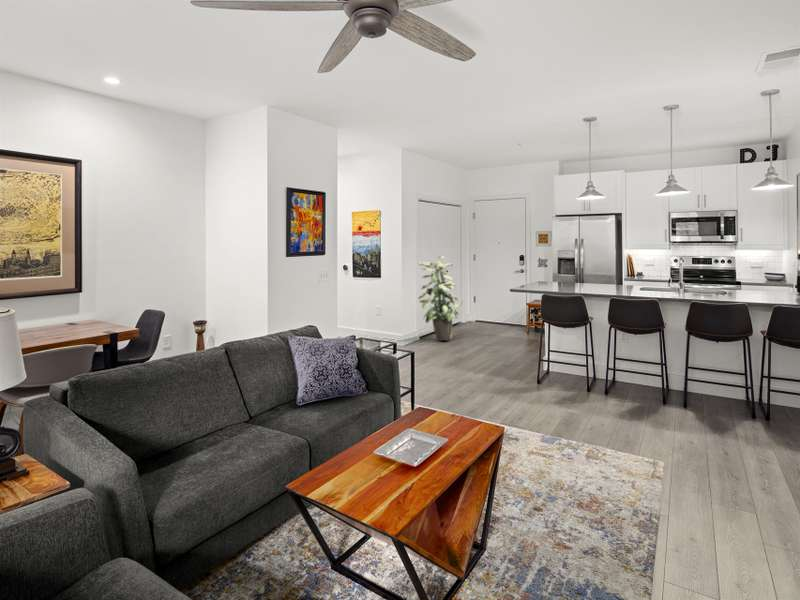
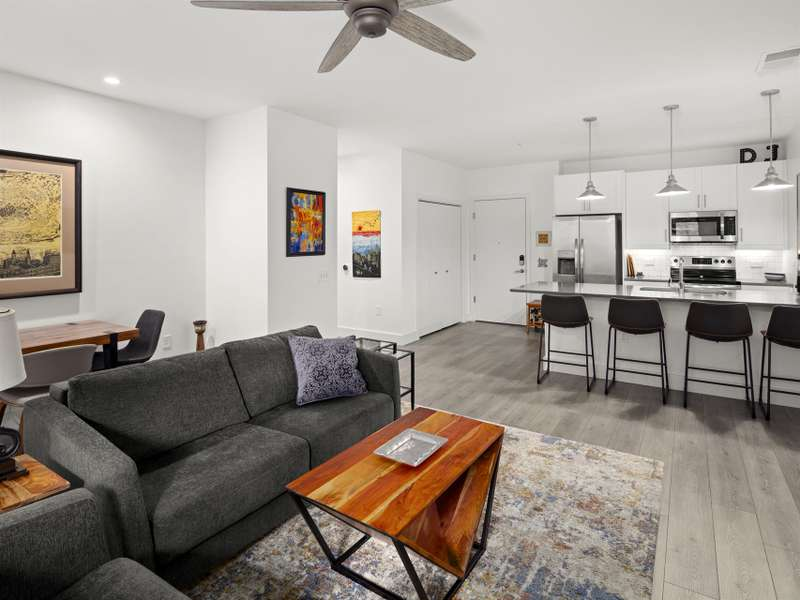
- indoor plant (439, 298)
